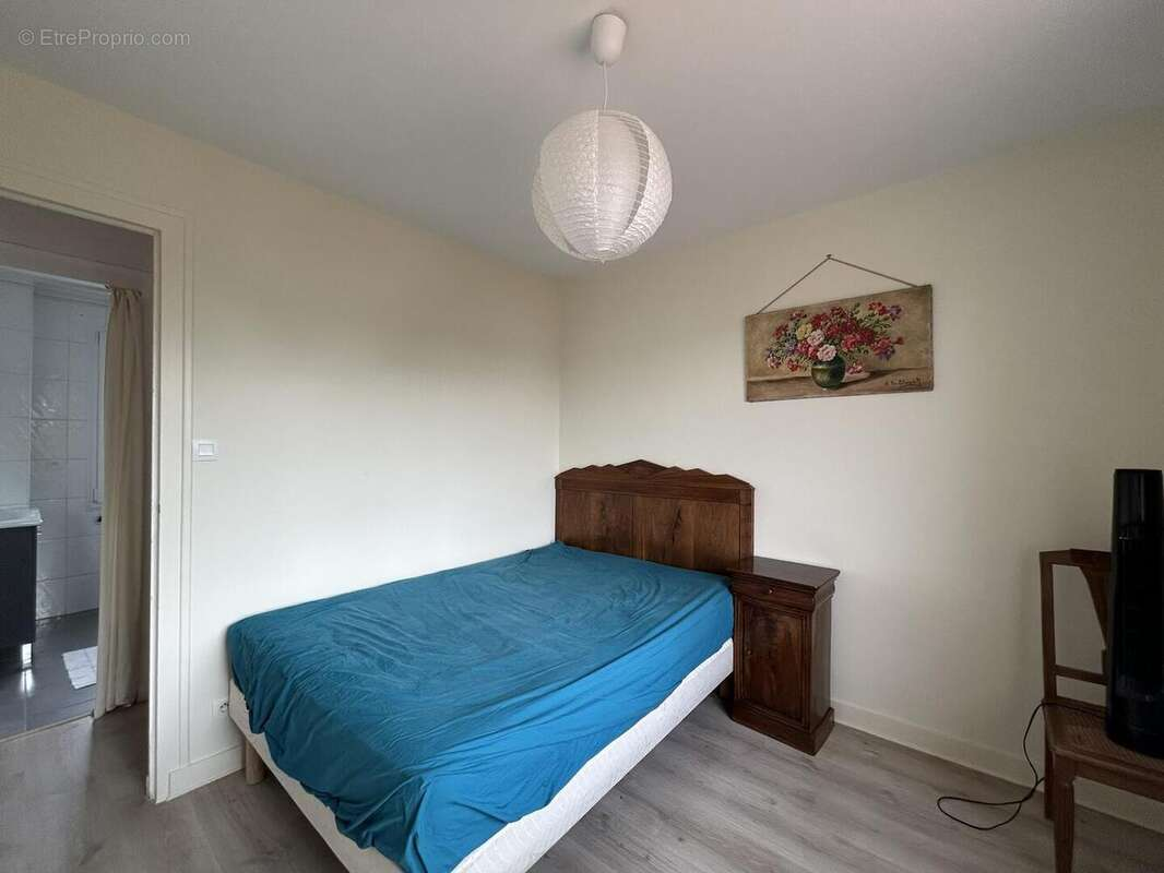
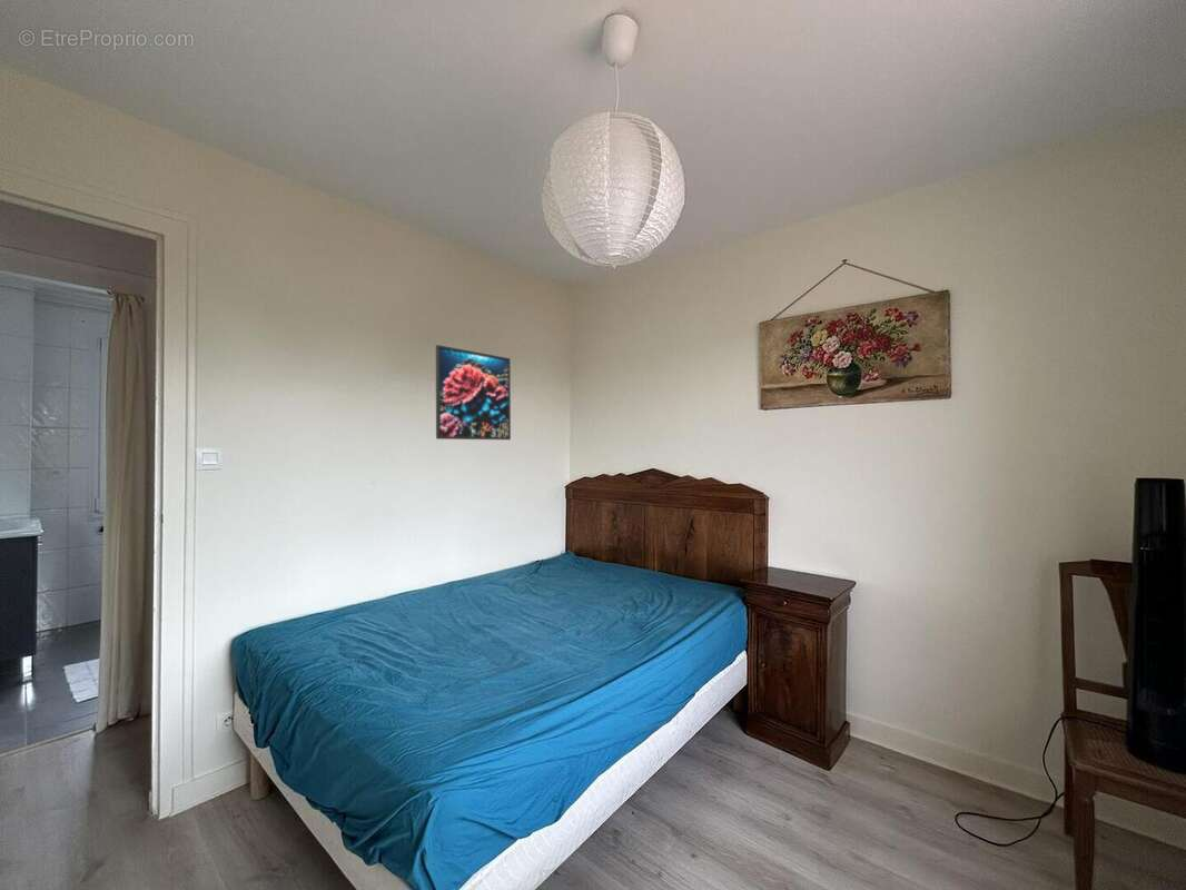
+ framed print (475, 395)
